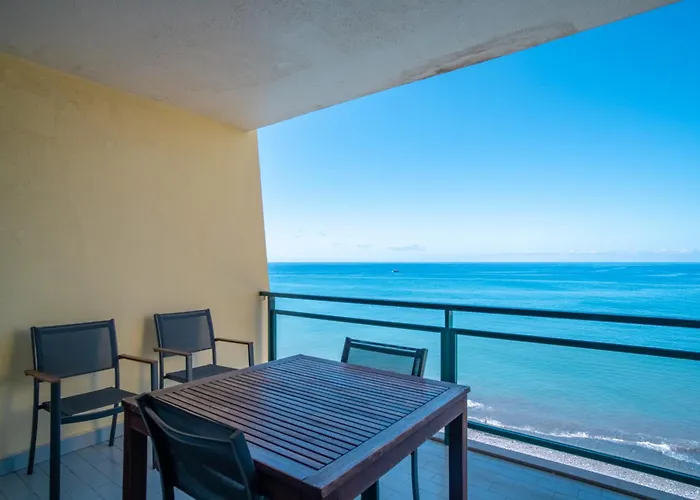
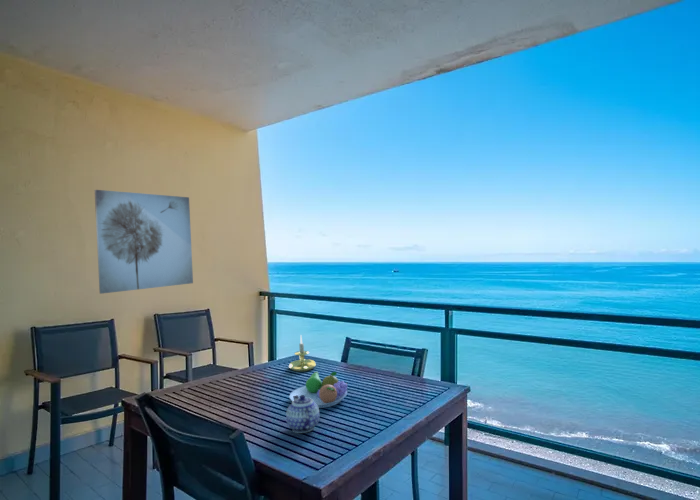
+ teapot (302, 412)
+ candle holder (301, 351)
+ wall art (148, 241)
+ fruit bowl (318, 387)
